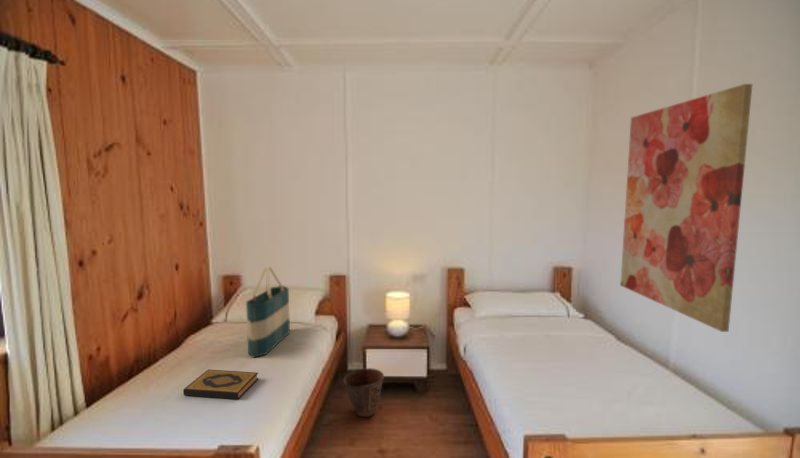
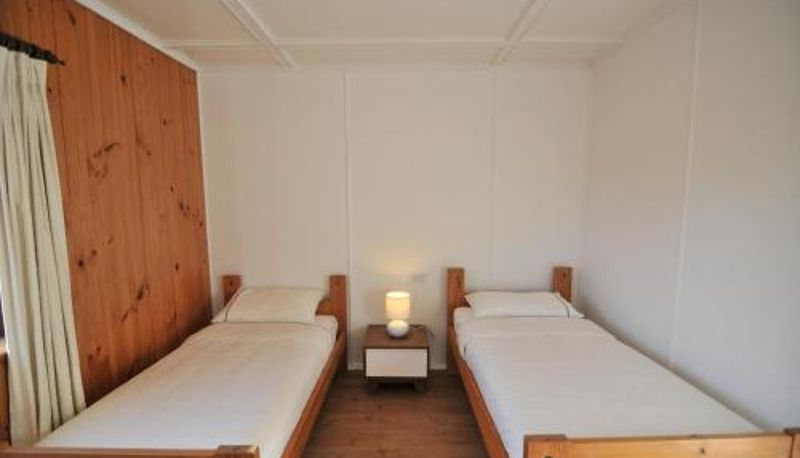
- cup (364, 394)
- tote bag (269, 305)
- wall art (671, 207)
- hardback book (222, 383)
